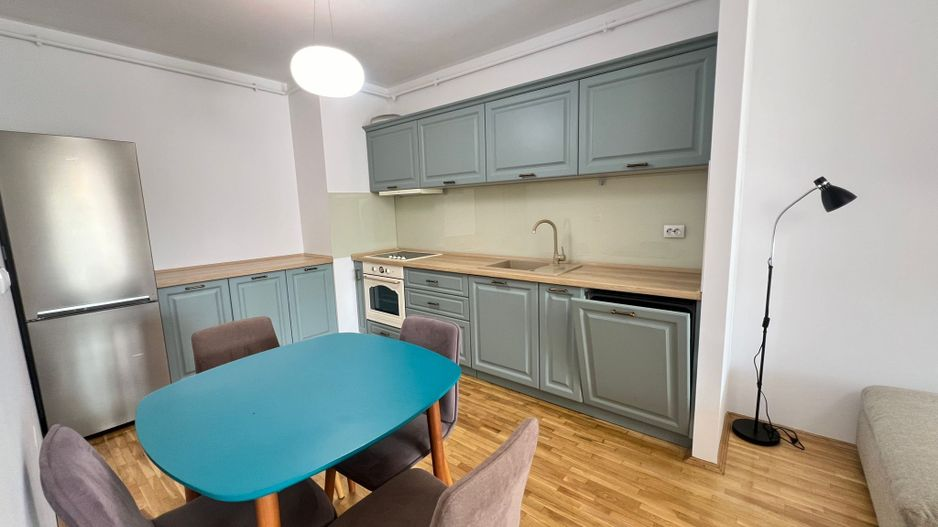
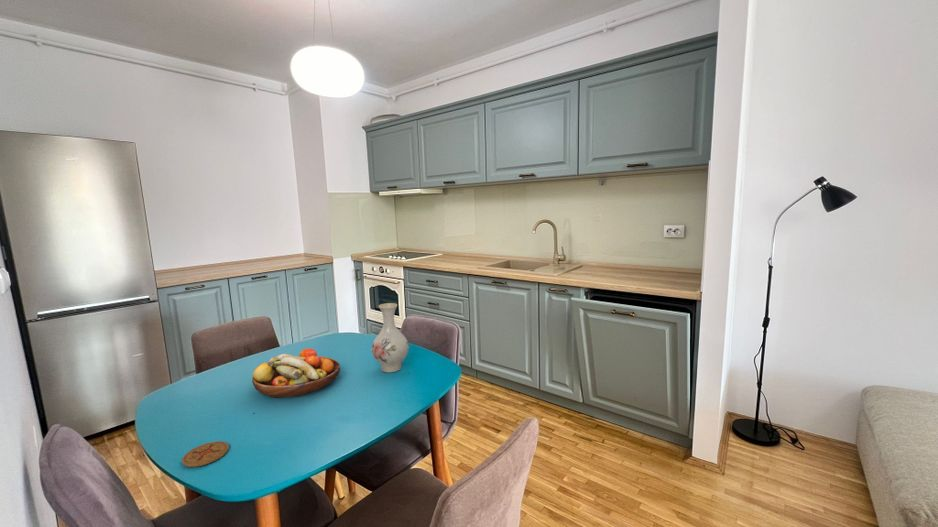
+ coaster (206, 453)
+ fruit bowl (298, 367)
+ vase (389, 337)
